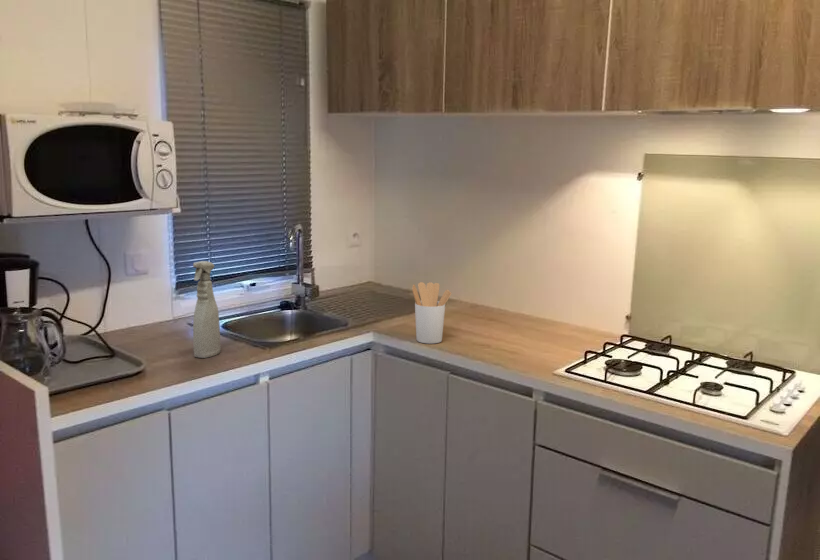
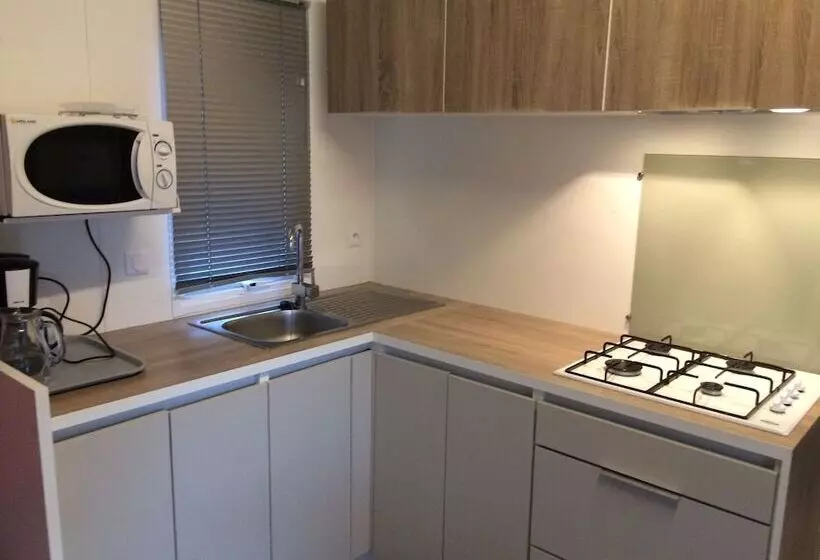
- utensil holder (429, 311)
- spray bottle (205, 307)
